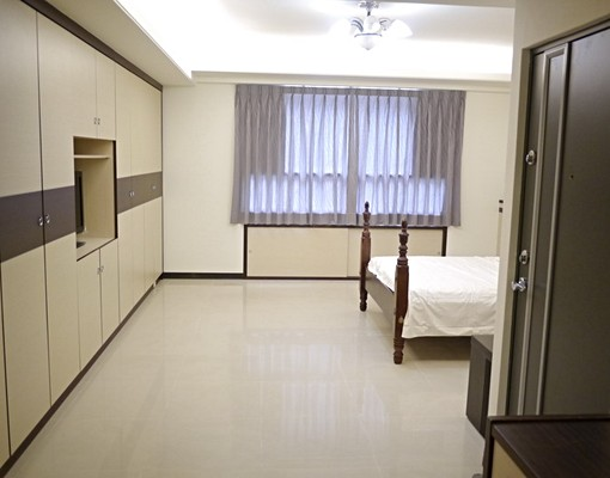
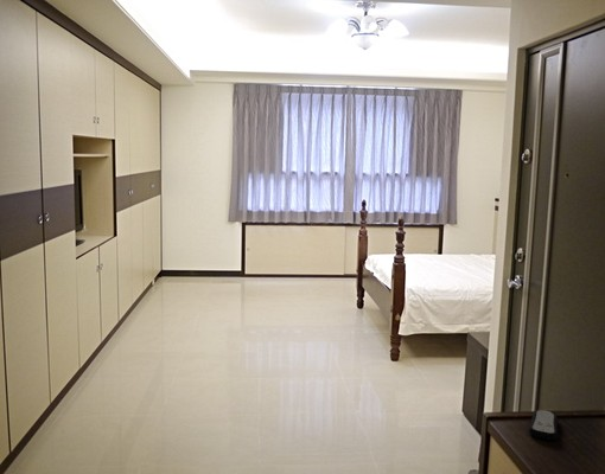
+ remote control (543, 423)
